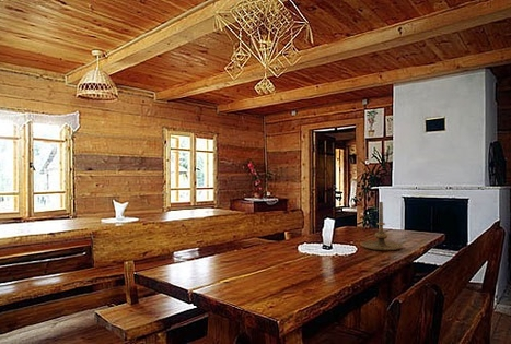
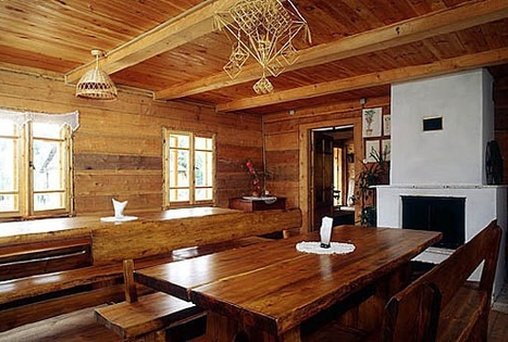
- candle holder (381, 224)
